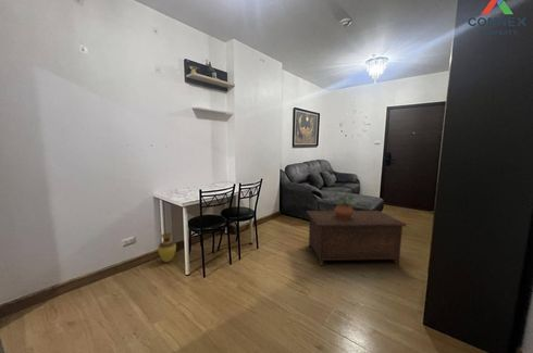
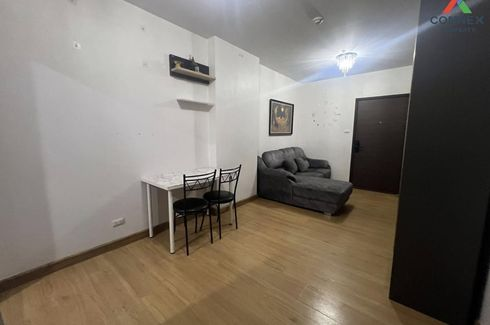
- vase (166, 248)
- cabinet (350, 235)
- potted plant (345, 204)
